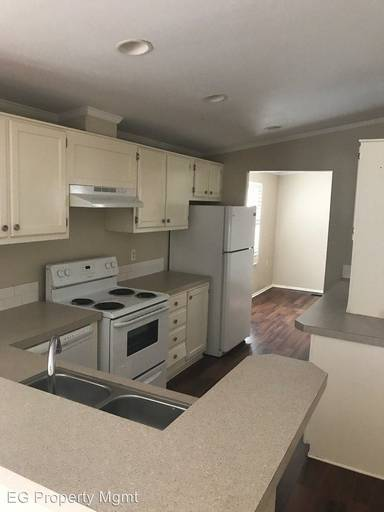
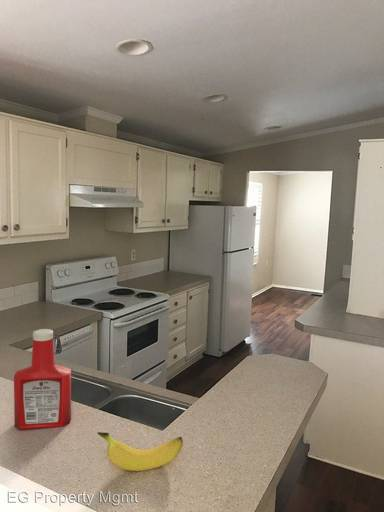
+ banana (141, 450)
+ soap bottle (43, 377)
